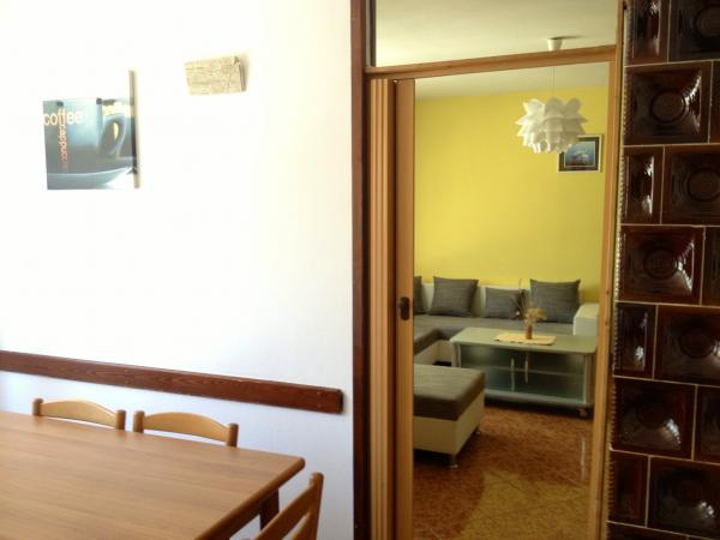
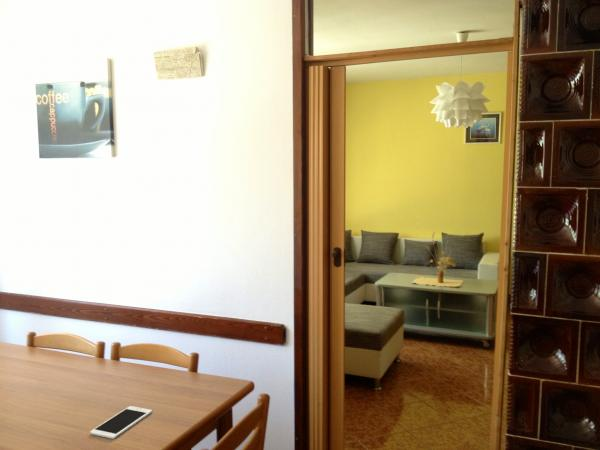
+ cell phone (122, 421)
